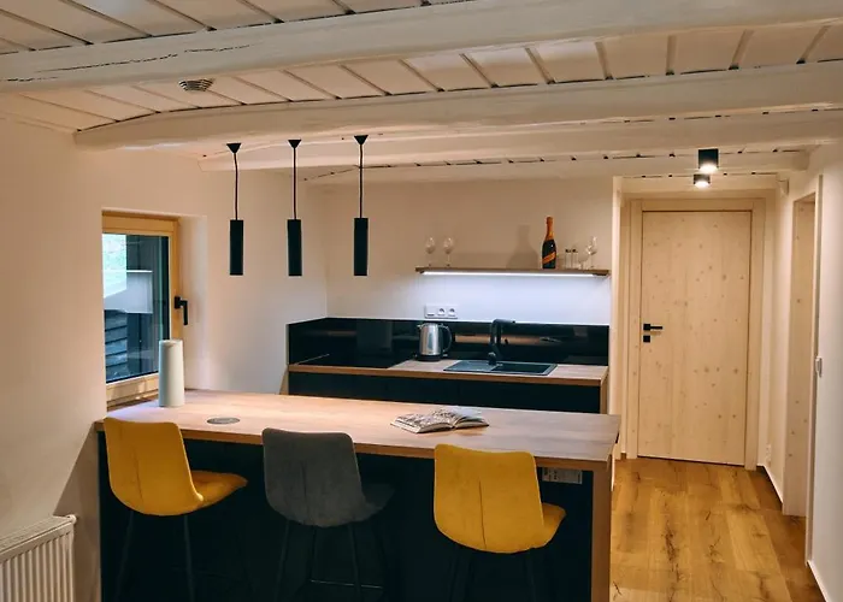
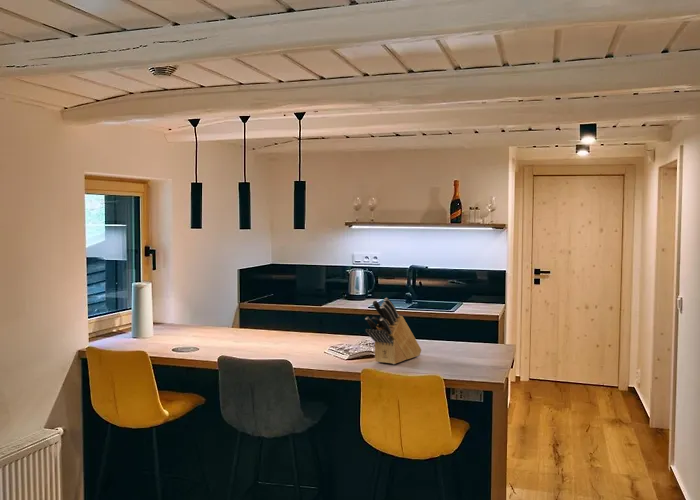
+ knife block (393, 328)
